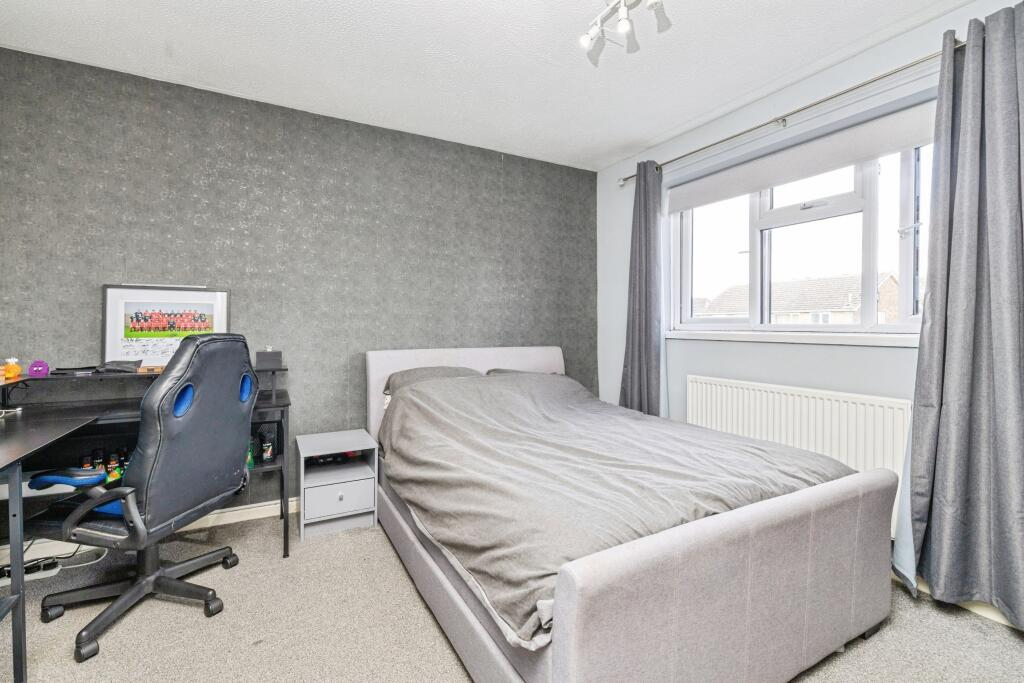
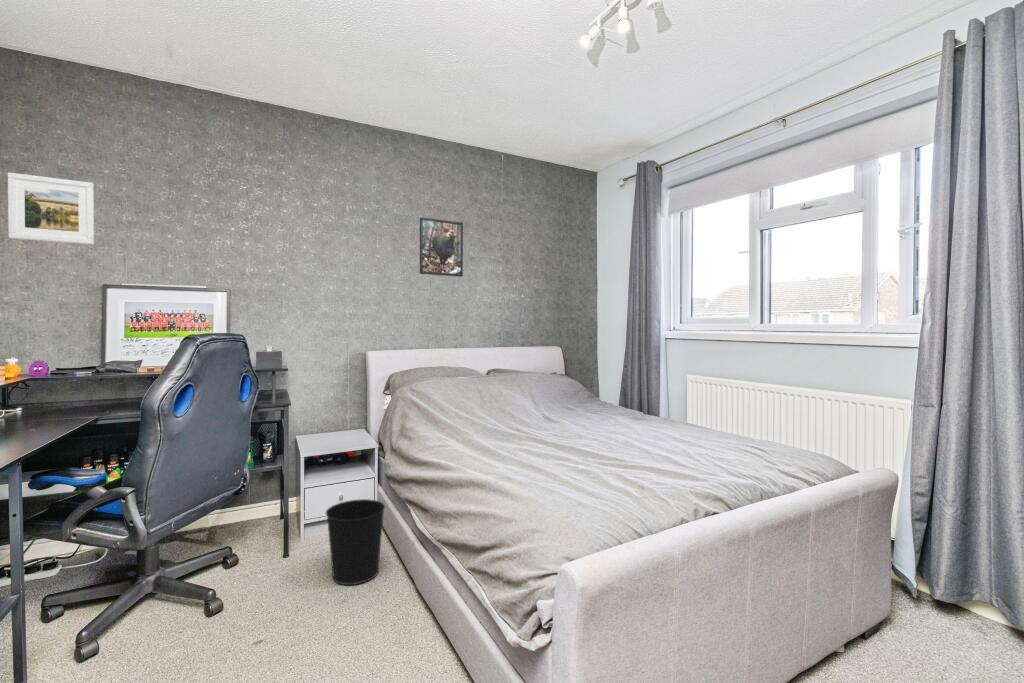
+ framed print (52, 209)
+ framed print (441, 247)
+ wastebasket (355, 541)
